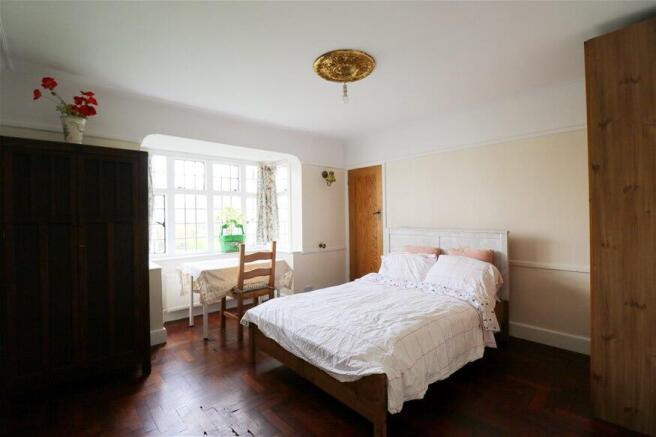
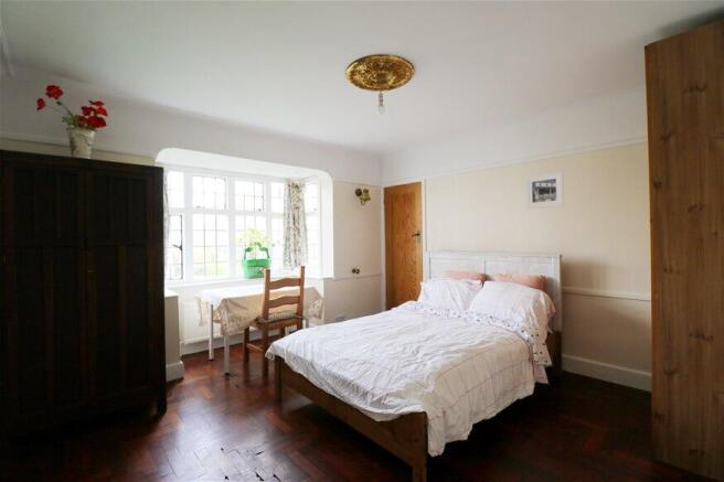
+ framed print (544, 191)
